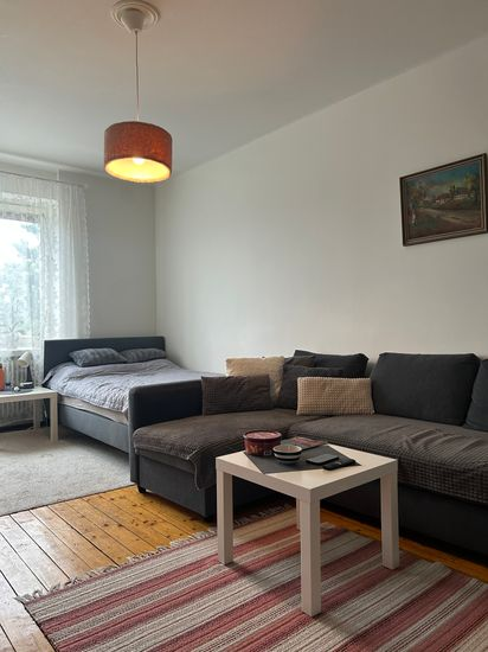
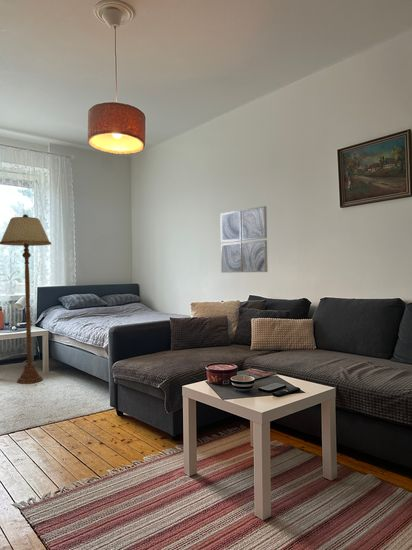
+ floor lamp (27, 297)
+ wall art (242, 240)
